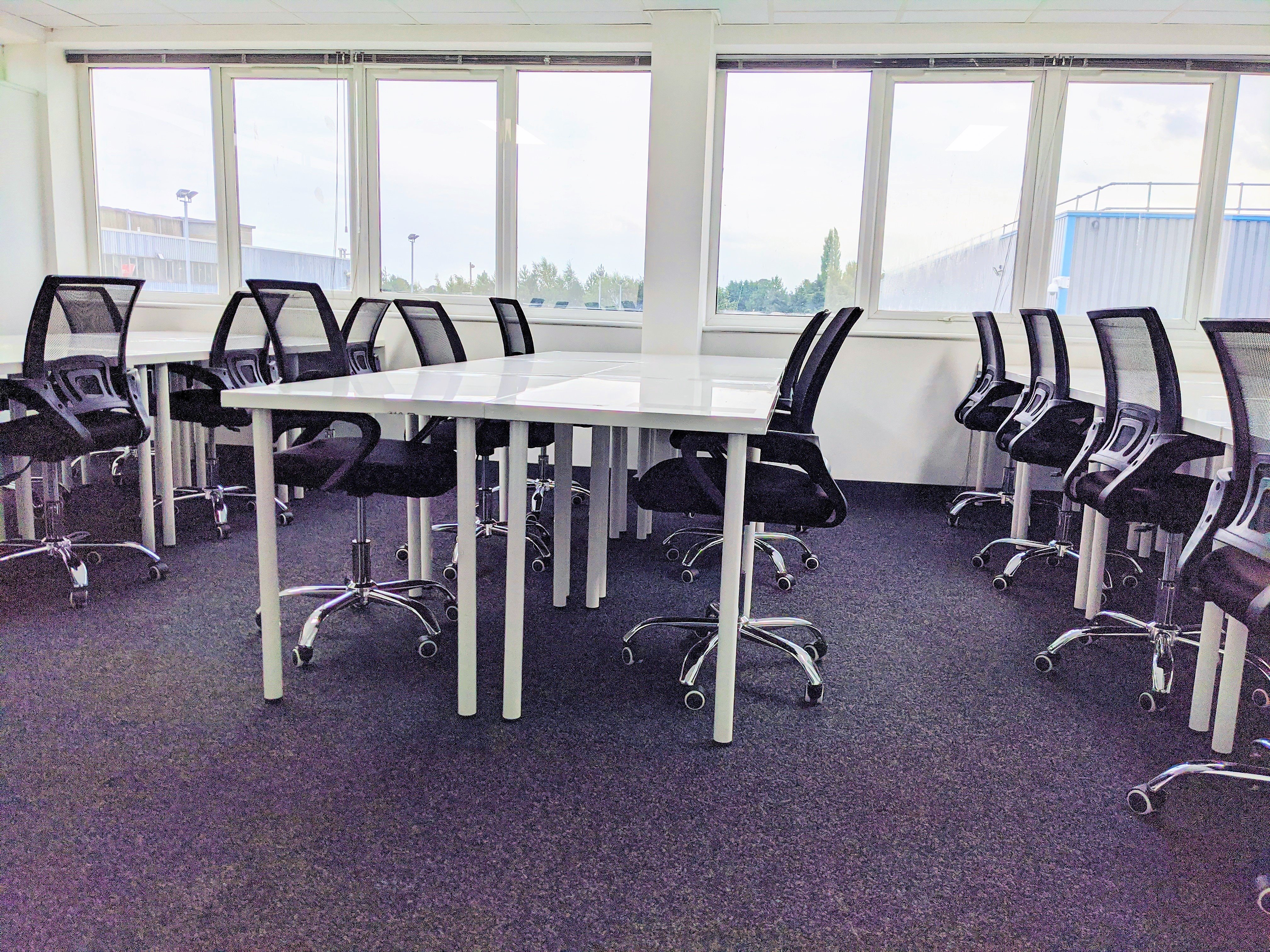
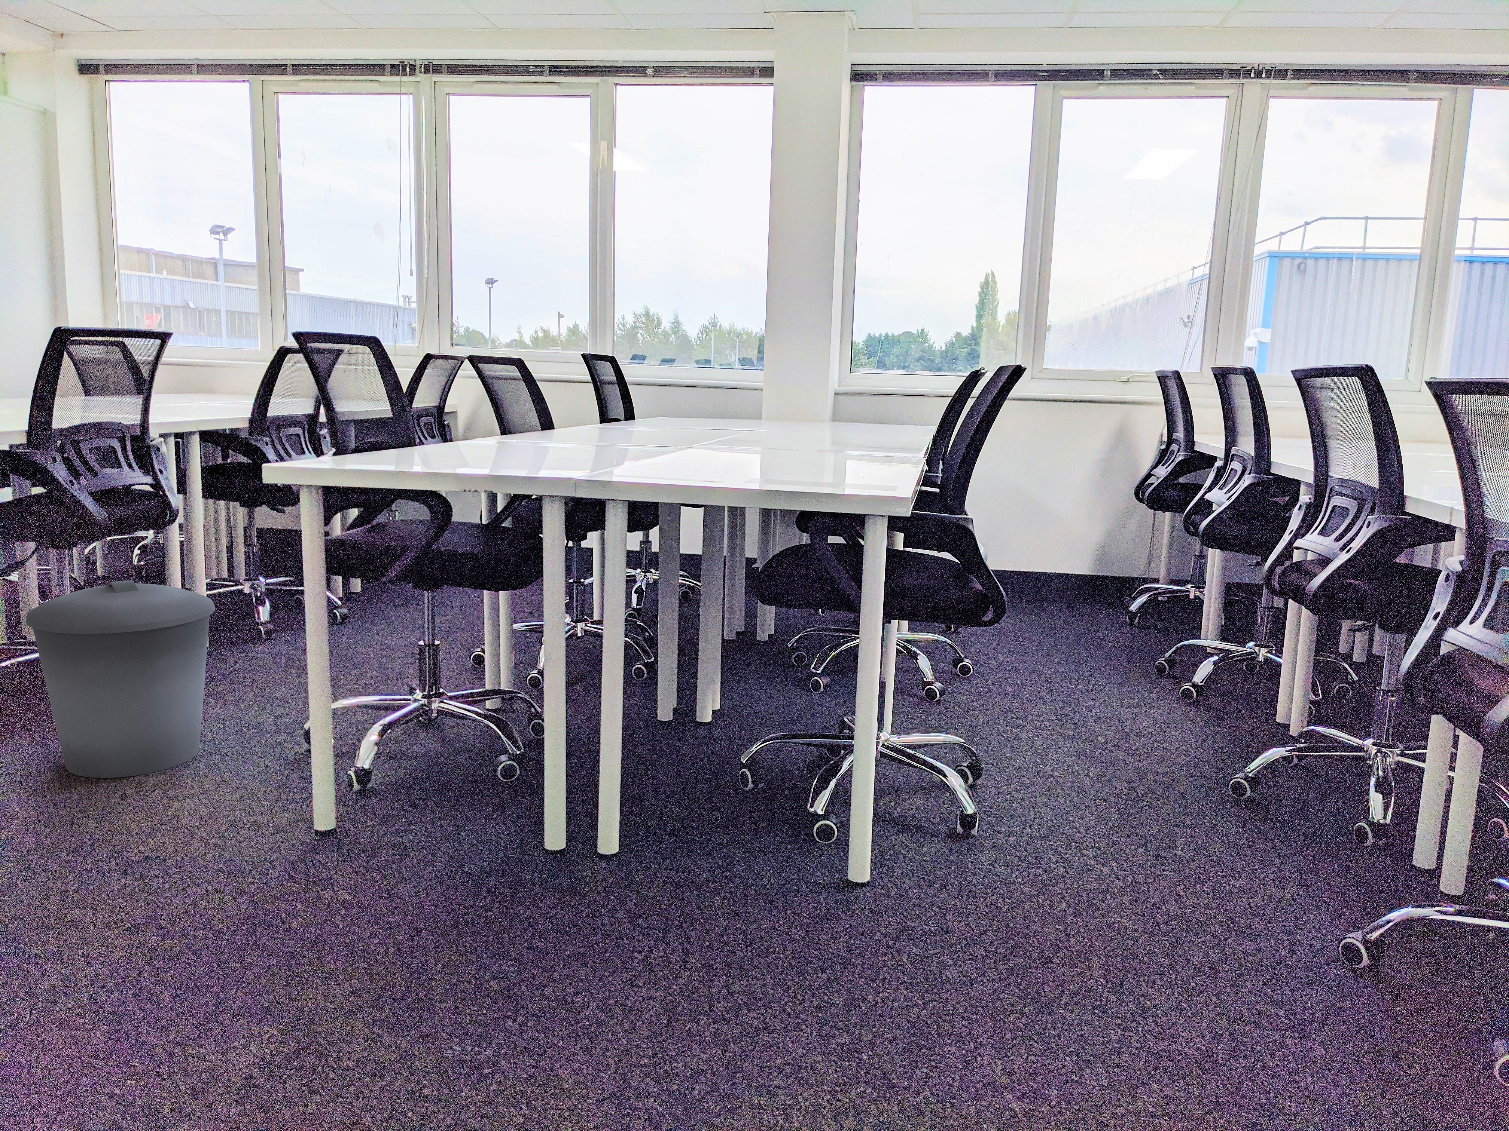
+ trash can (127, 670)
